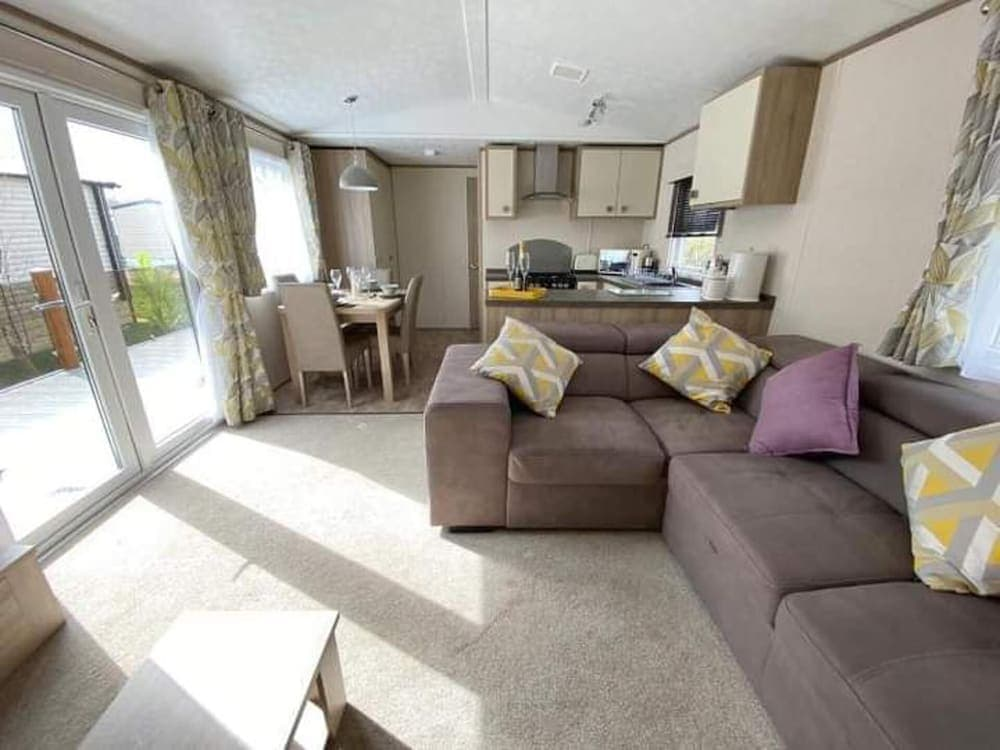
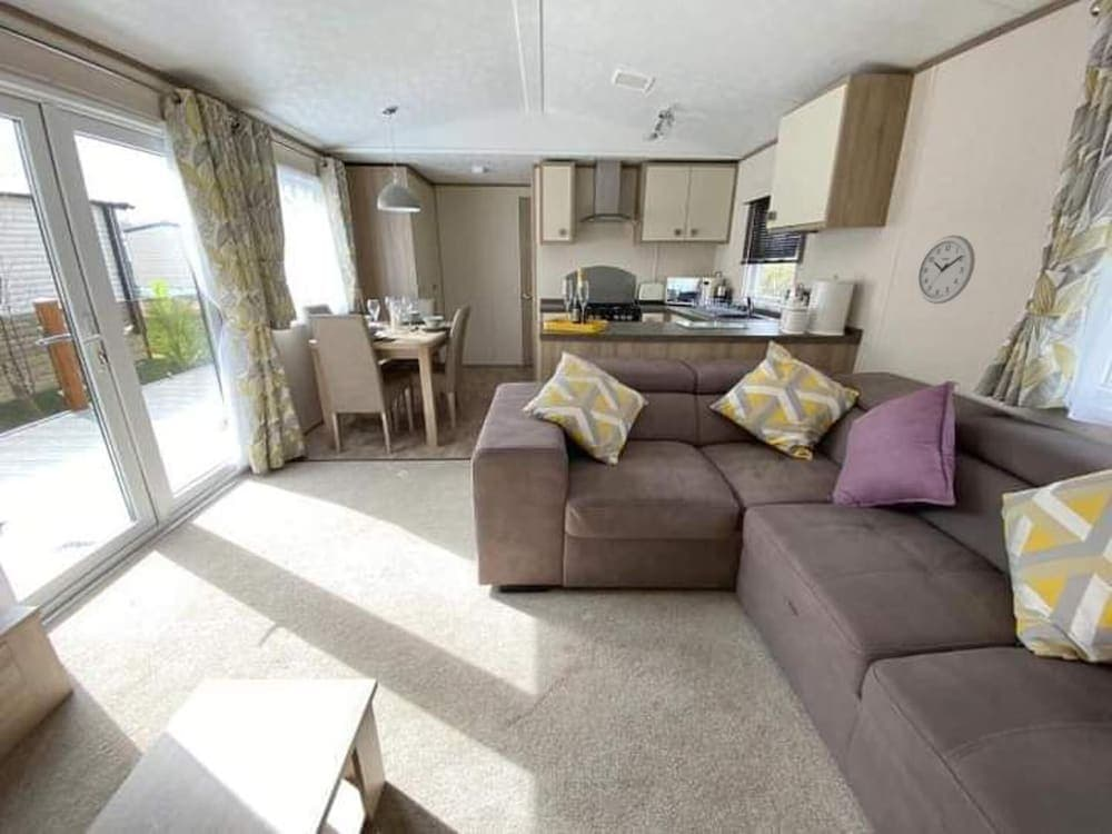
+ wall clock (942, 270)
